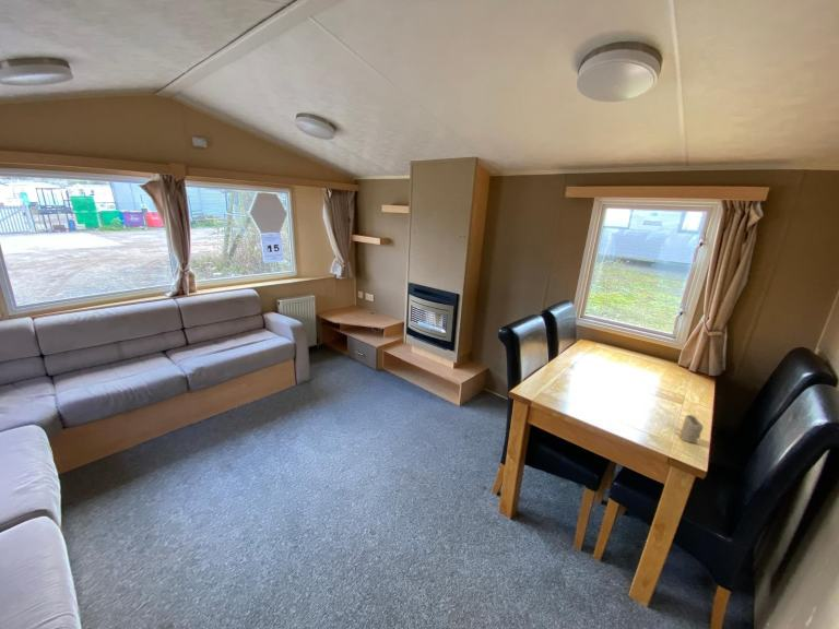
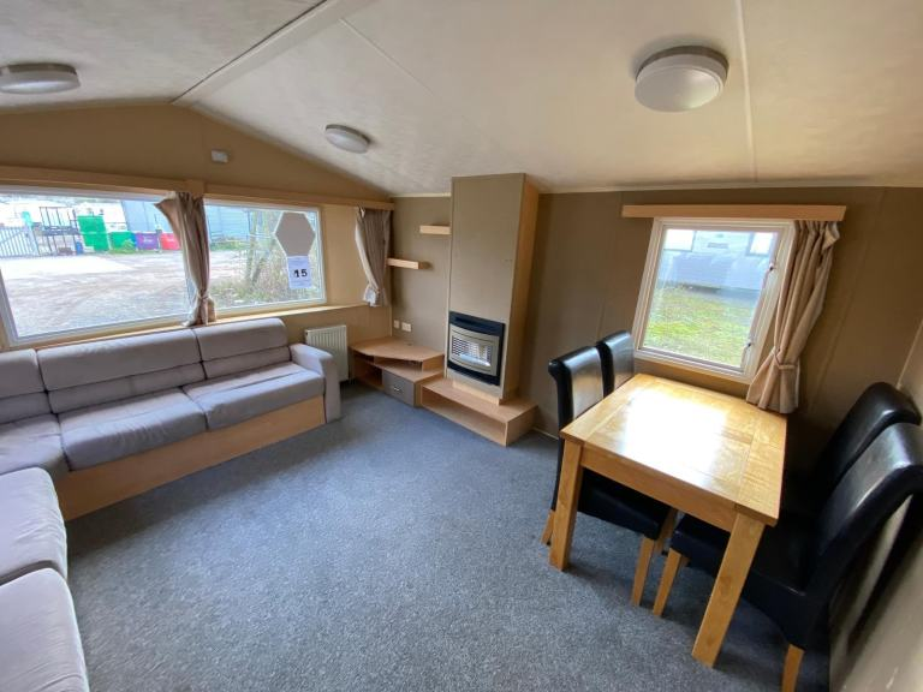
- candle (692, 429)
